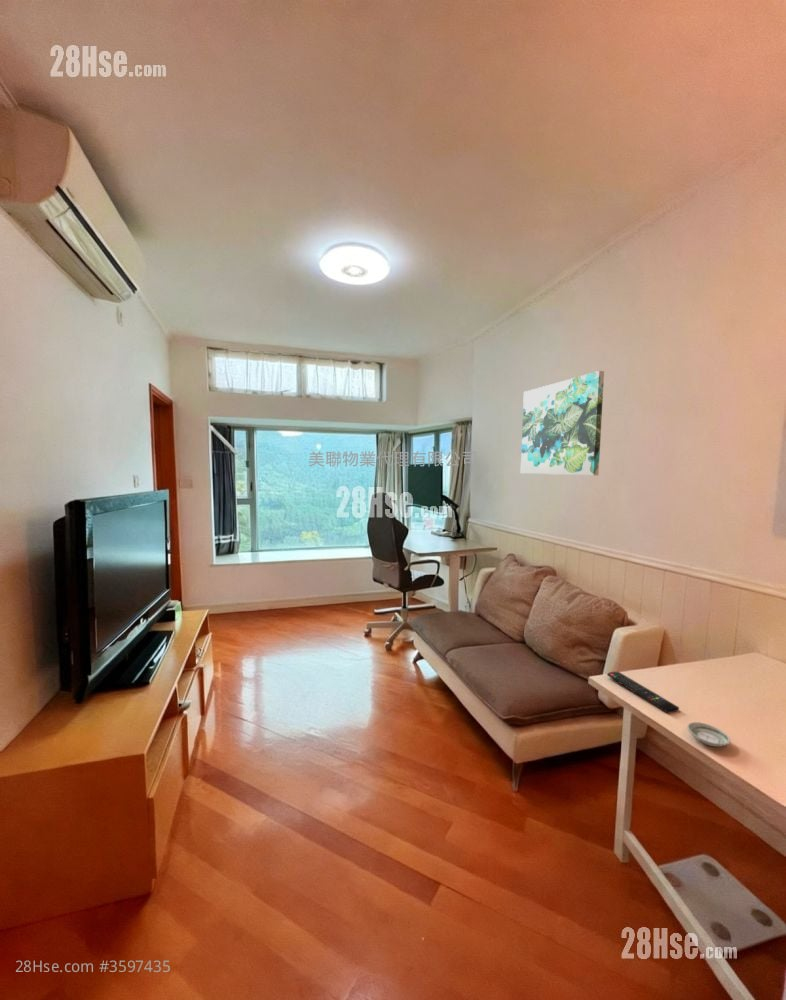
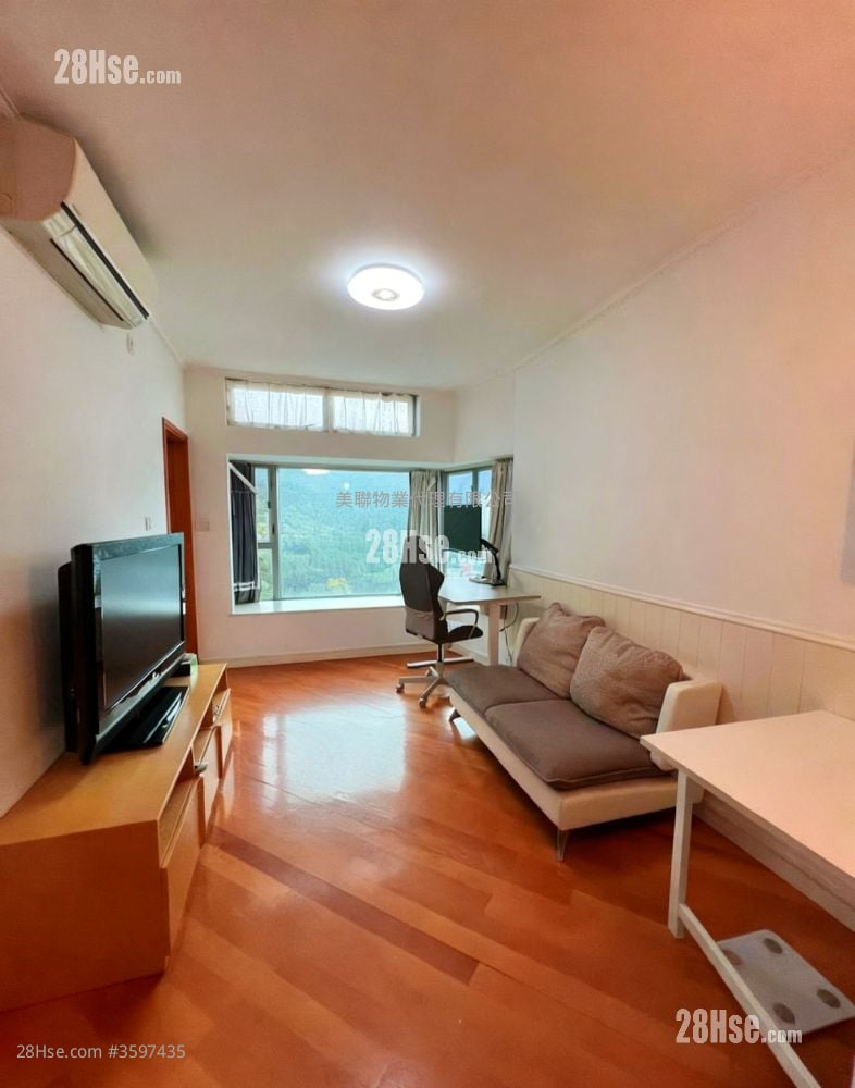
- remote control (639, 690)
- wall art (557, 429)
- saucer (707, 736)
